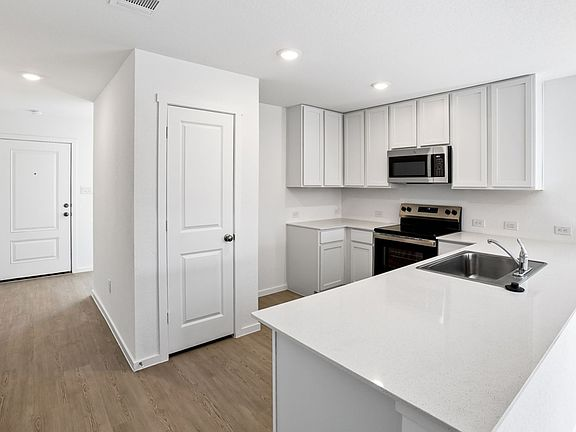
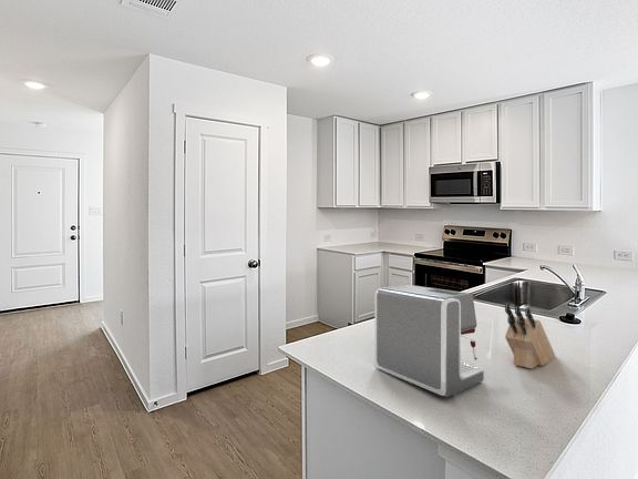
+ knife block (528, 332)
+ coffee maker (426, 333)
